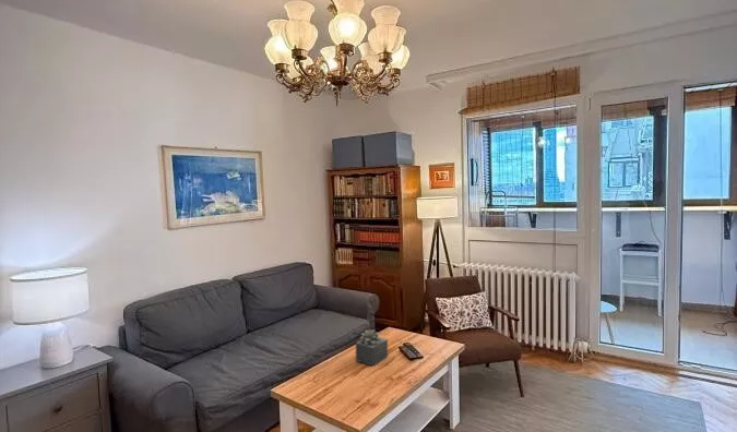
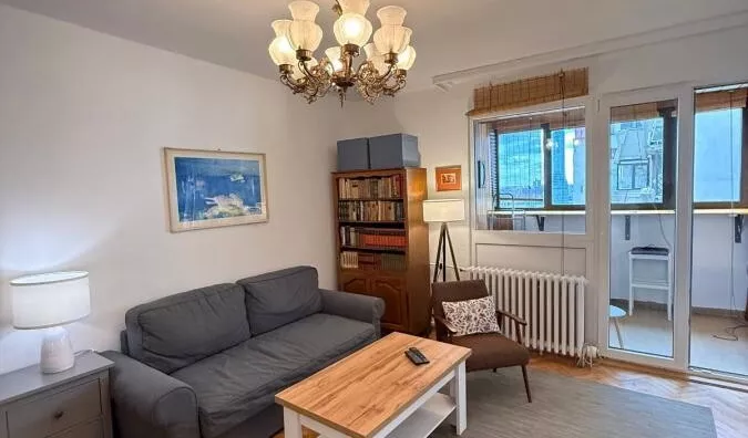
- succulent plant (371, 344)
